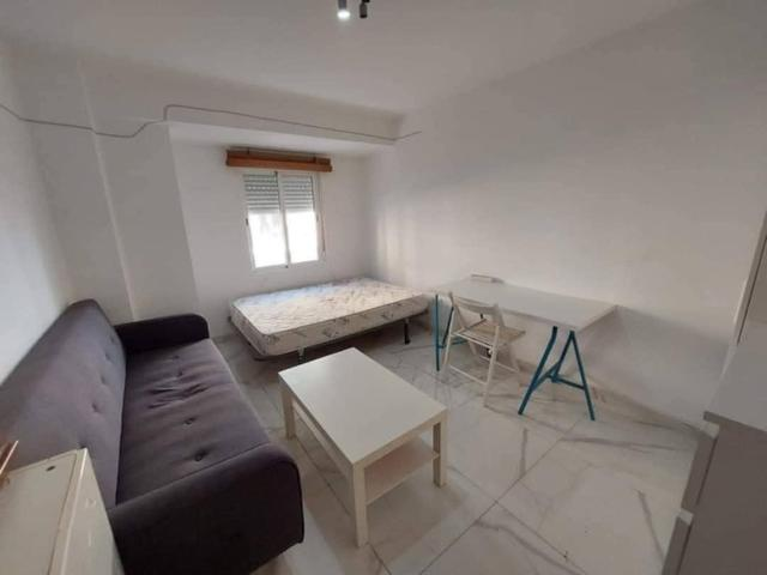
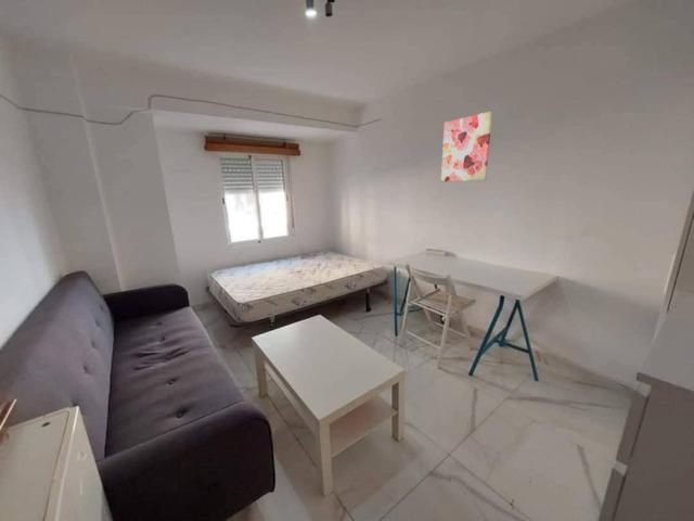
+ wall art (464, 150)
